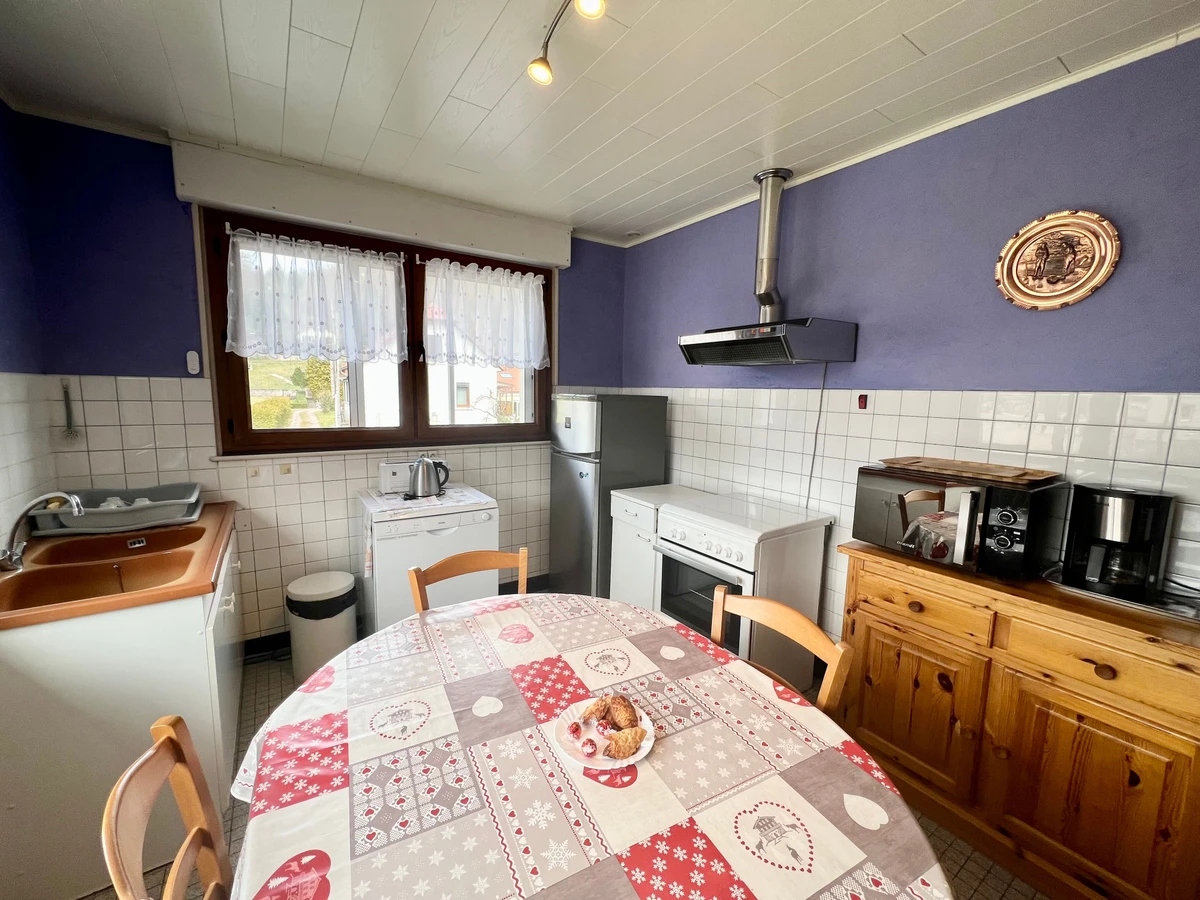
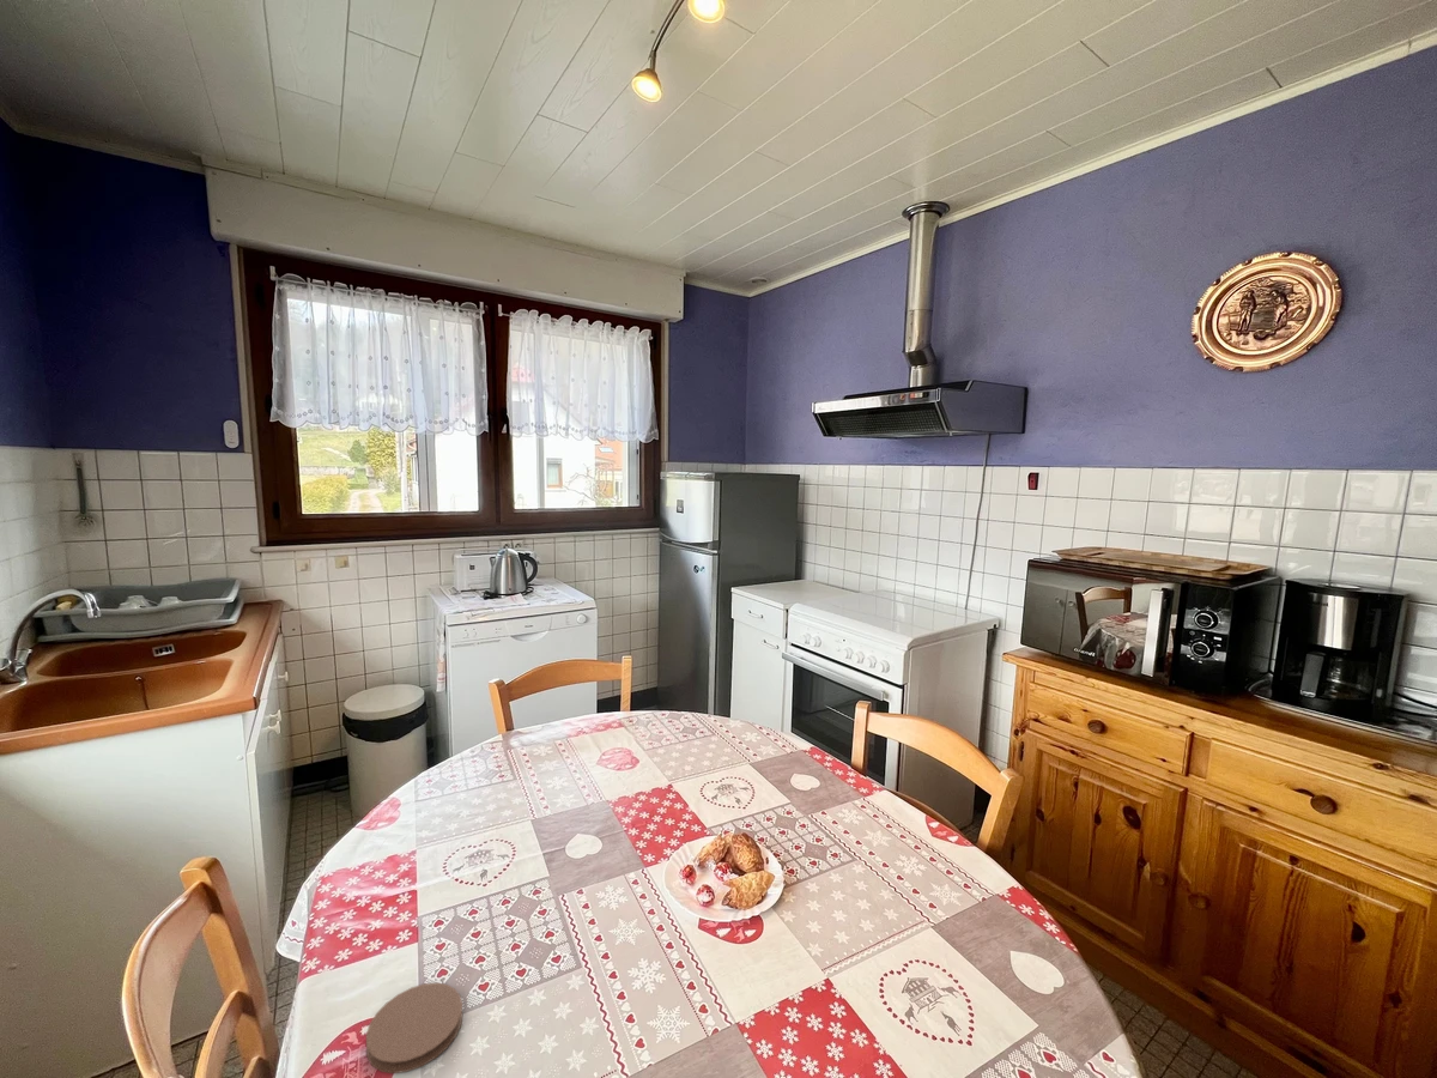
+ coaster (416, 1024)
